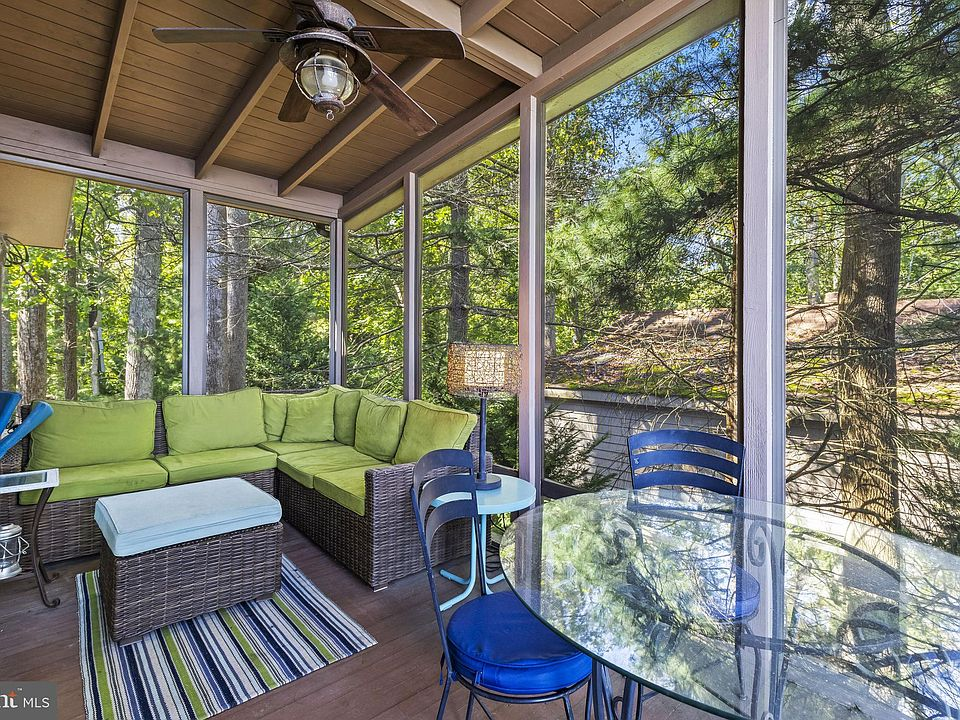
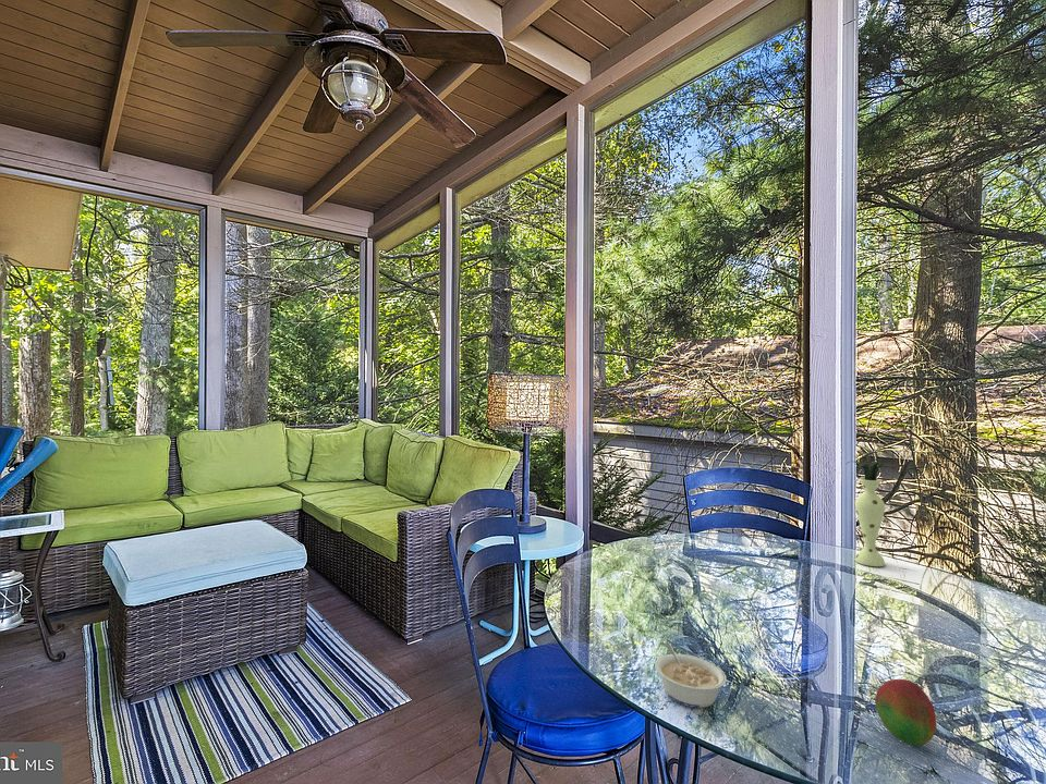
+ vase (869, 510)
+ legume (686, 678)
+ fruit (904, 712)
